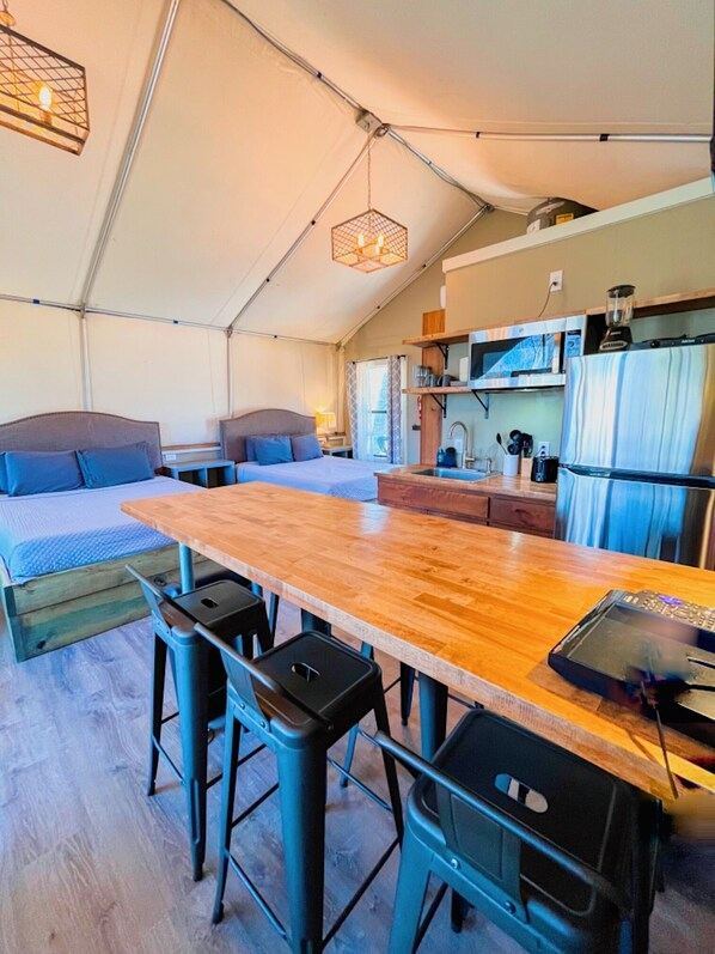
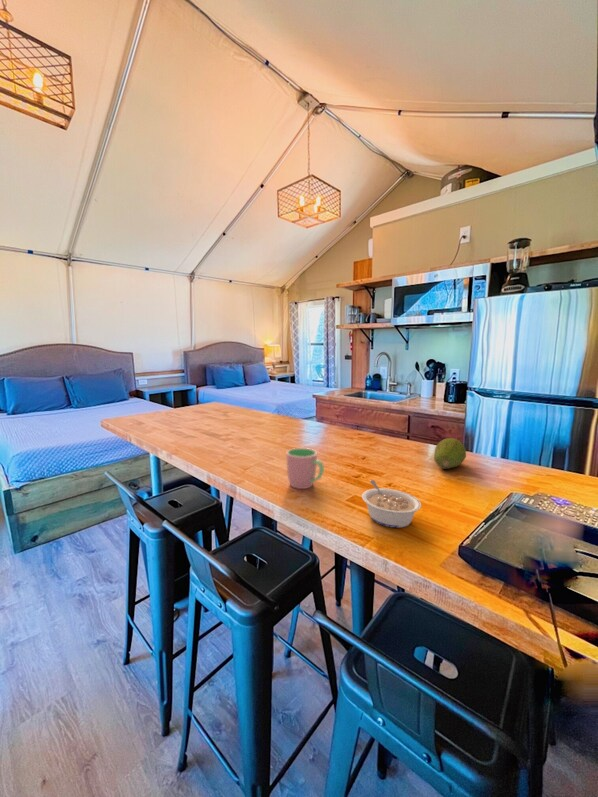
+ fruit (449, 453)
+ cup (305, 469)
+ legume (388, 506)
